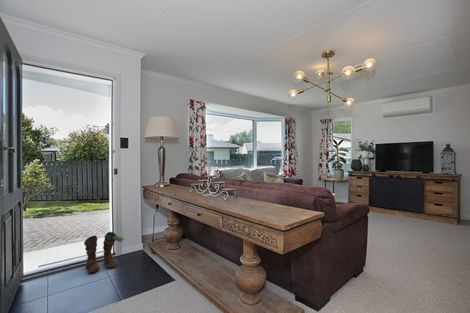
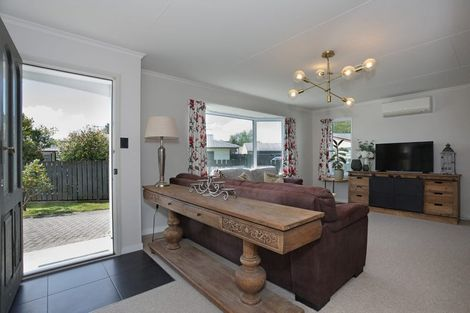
- boots (104, 249)
